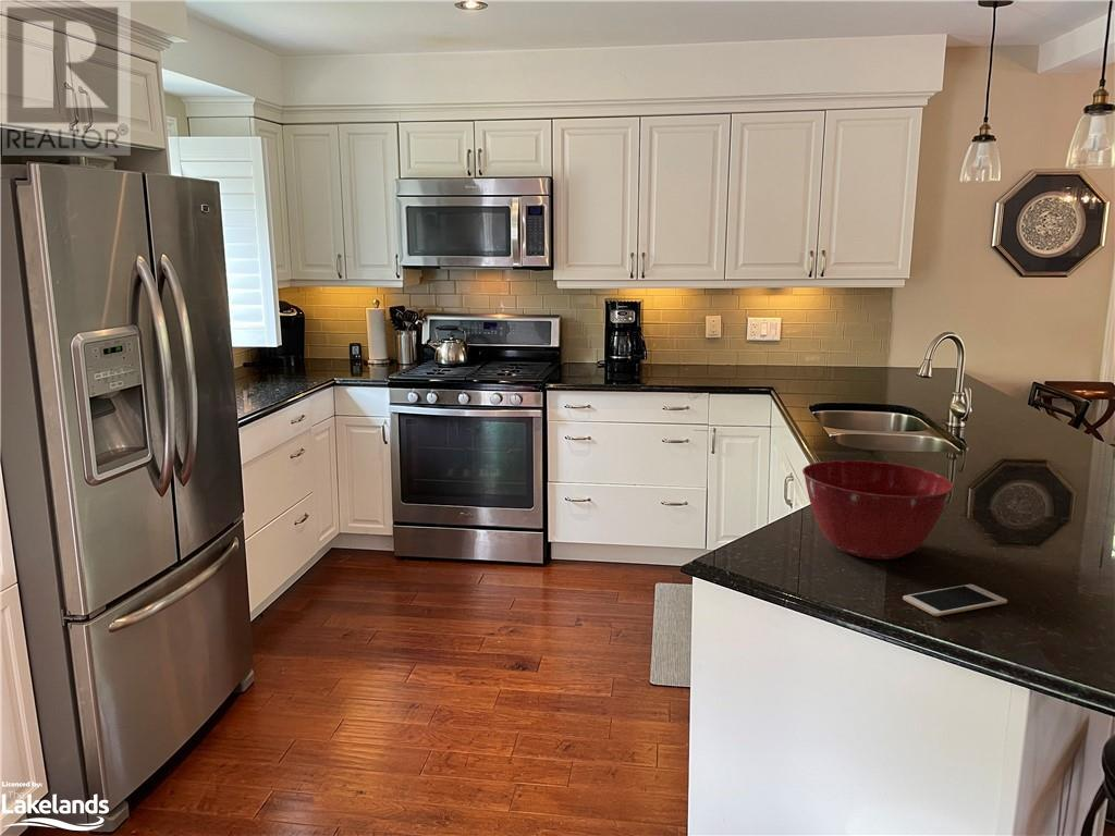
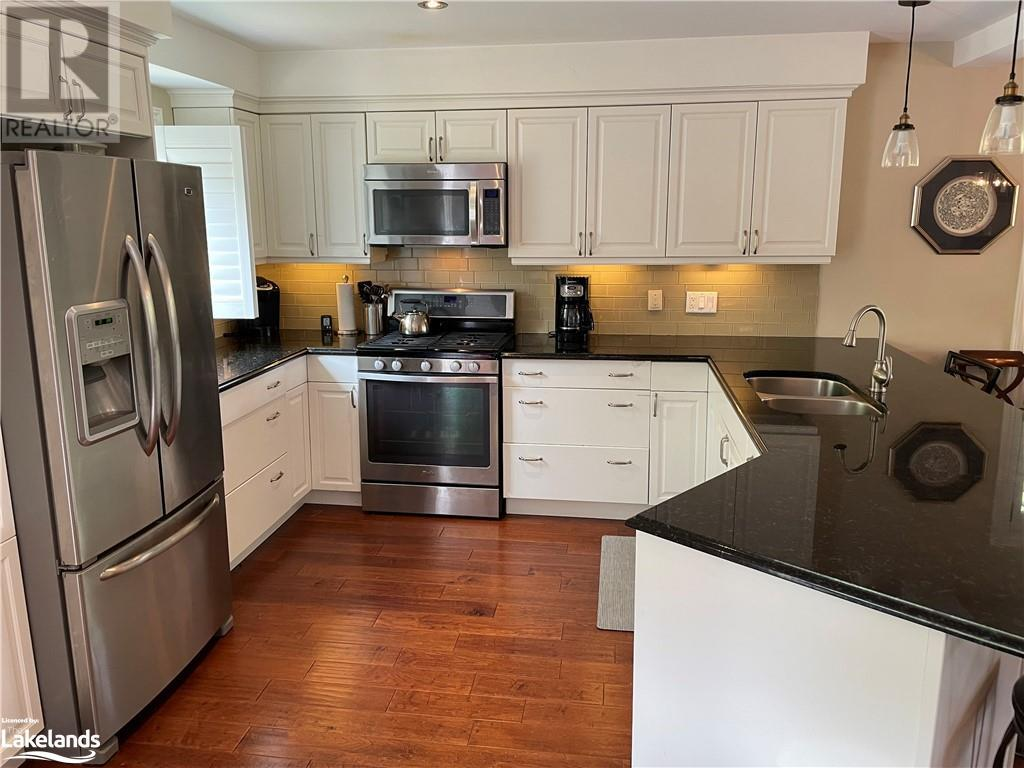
- cell phone (954, 599)
- mixing bowl (873, 512)
